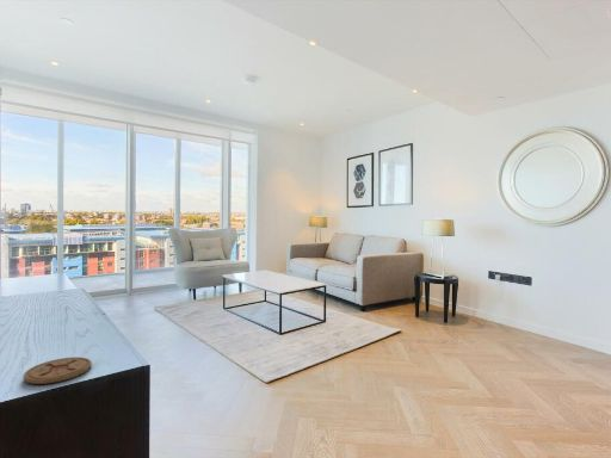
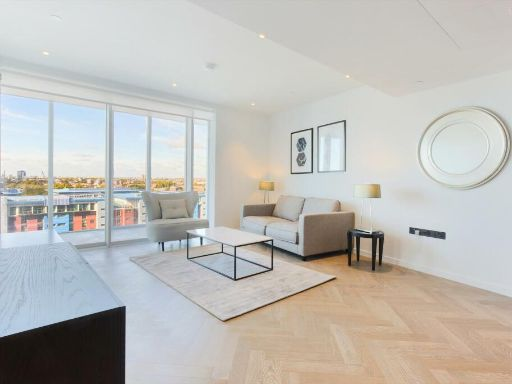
- coaster (58, 369)
